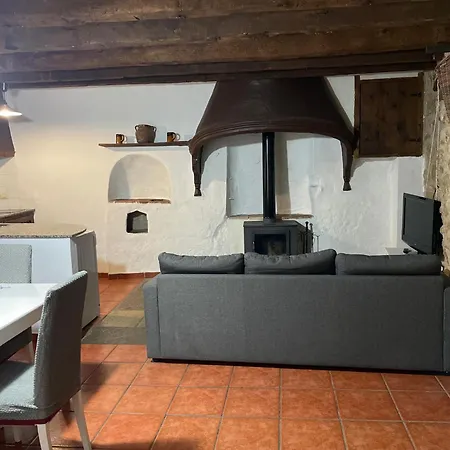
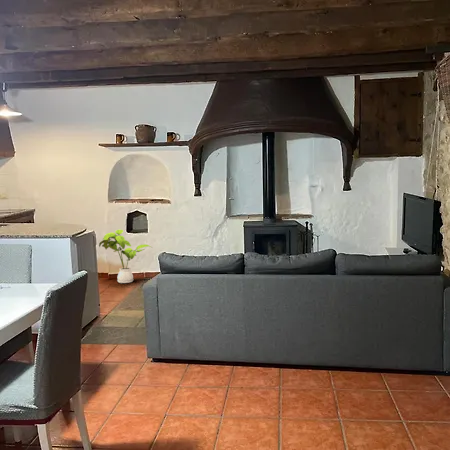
+ house plant (122, 258)
